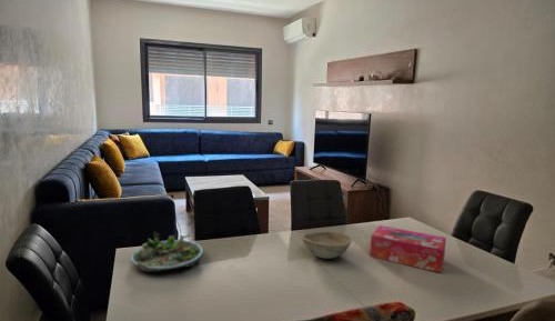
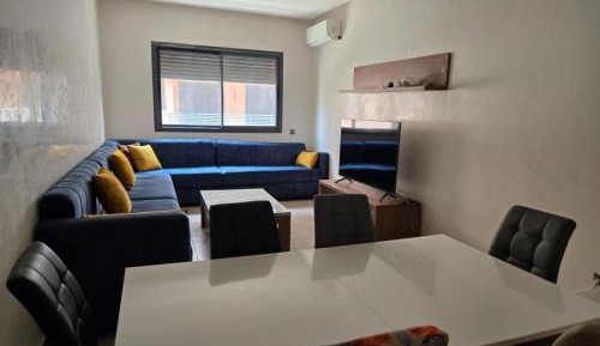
- succulent planter (168, 248)
- tissue box (407, 247)
- bowl (325, 245)
